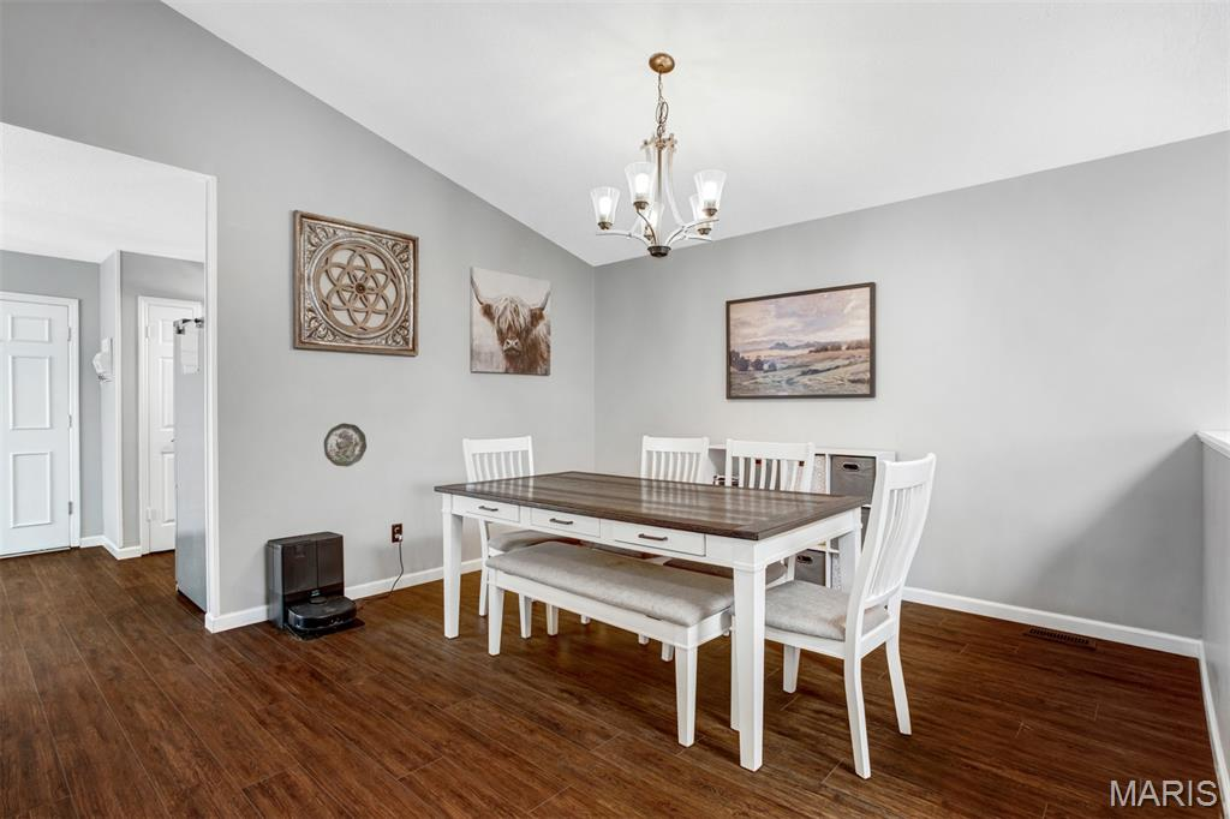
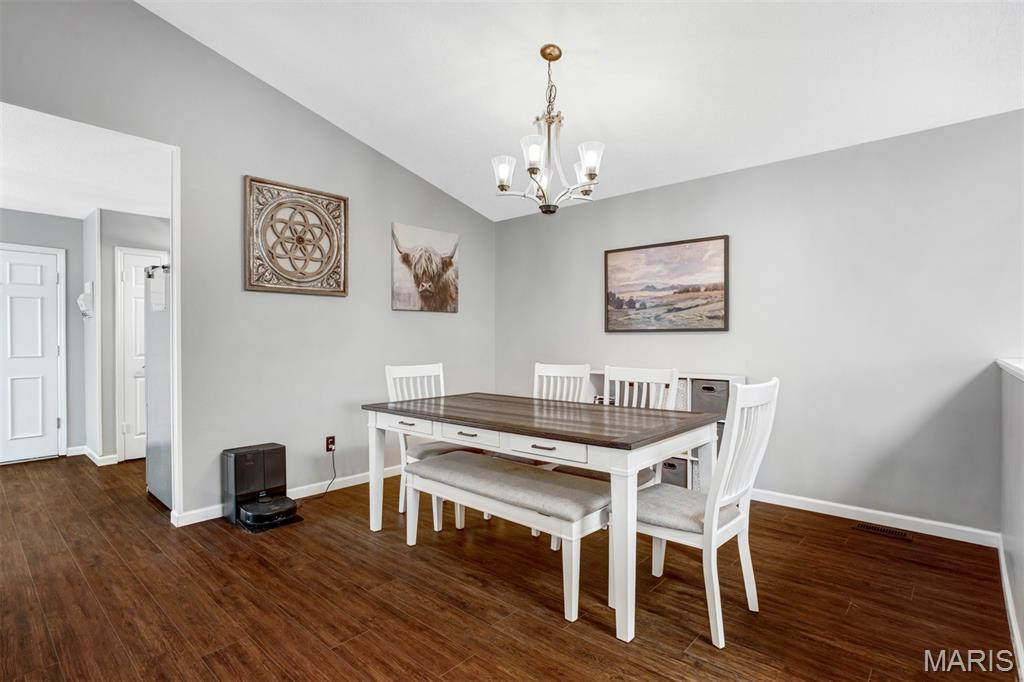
- decorative plate (345, 444)
